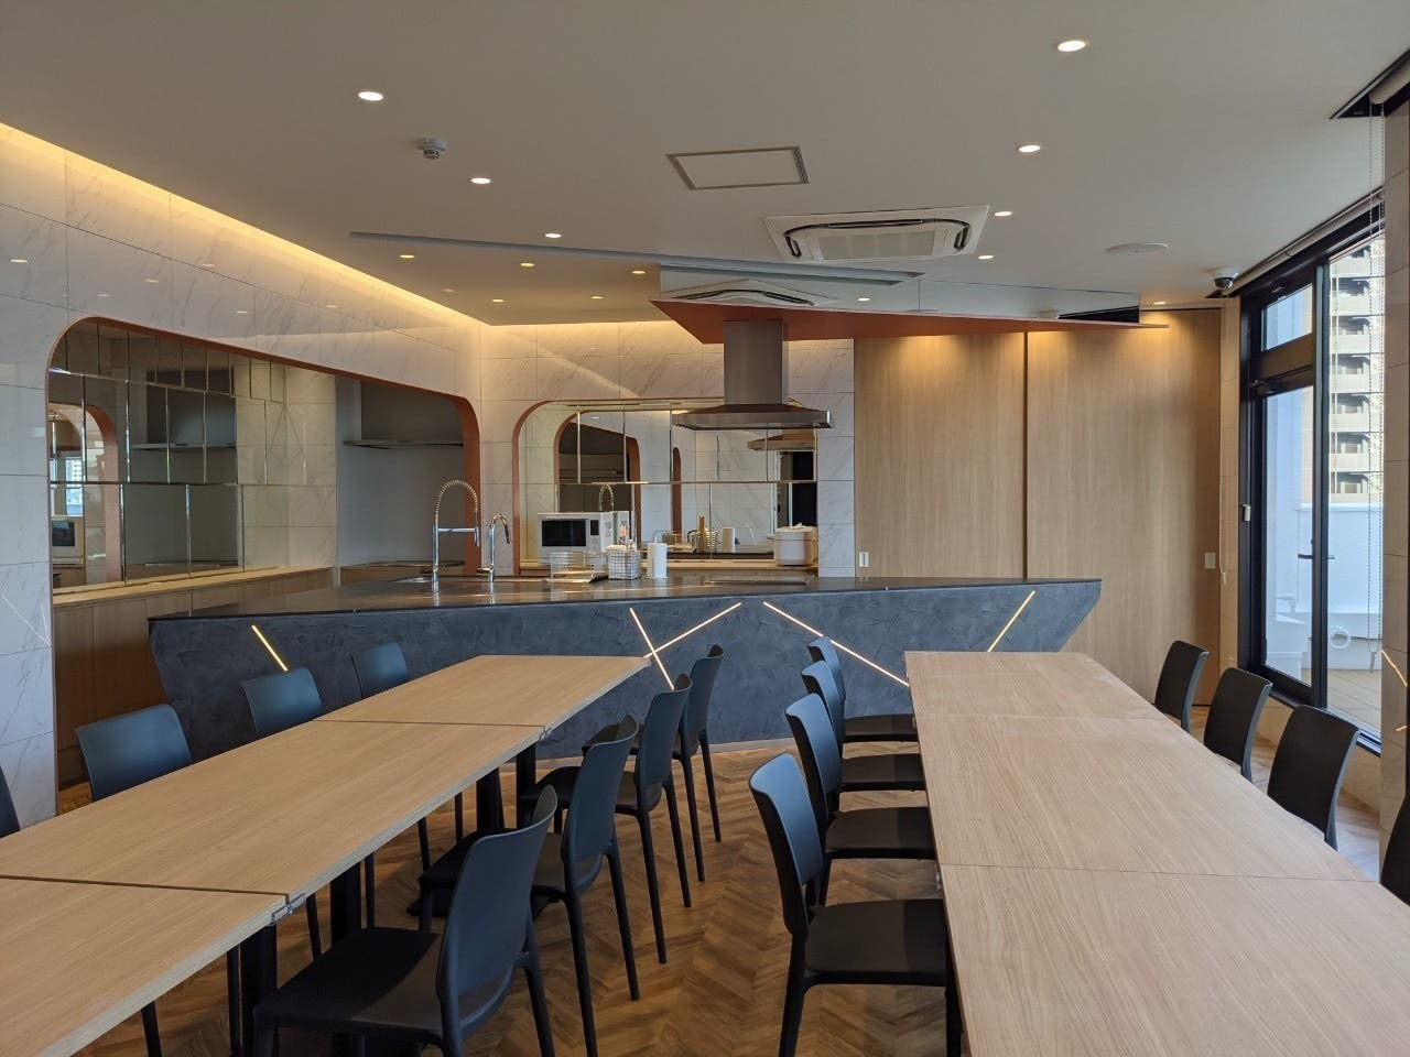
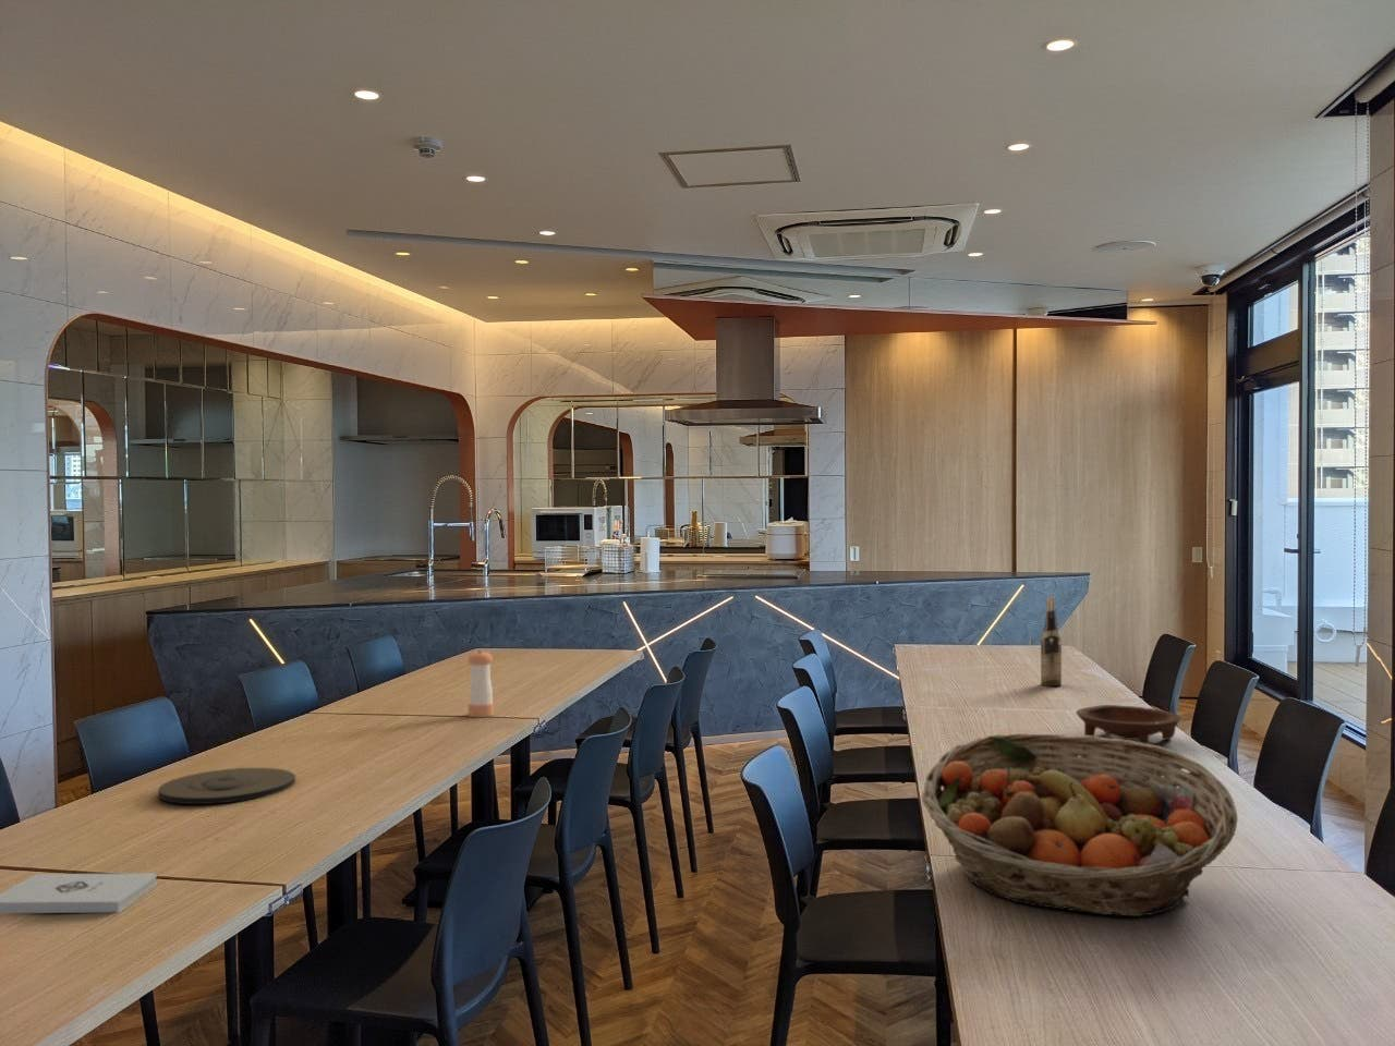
+ pepper shaker (481, 682)
+ notepad (75, 892)
+ bowl (1127, 725)
+ plate (227, 780)
+ fruit basket (1071, 817)
+ wine bottle (1050, 641)
